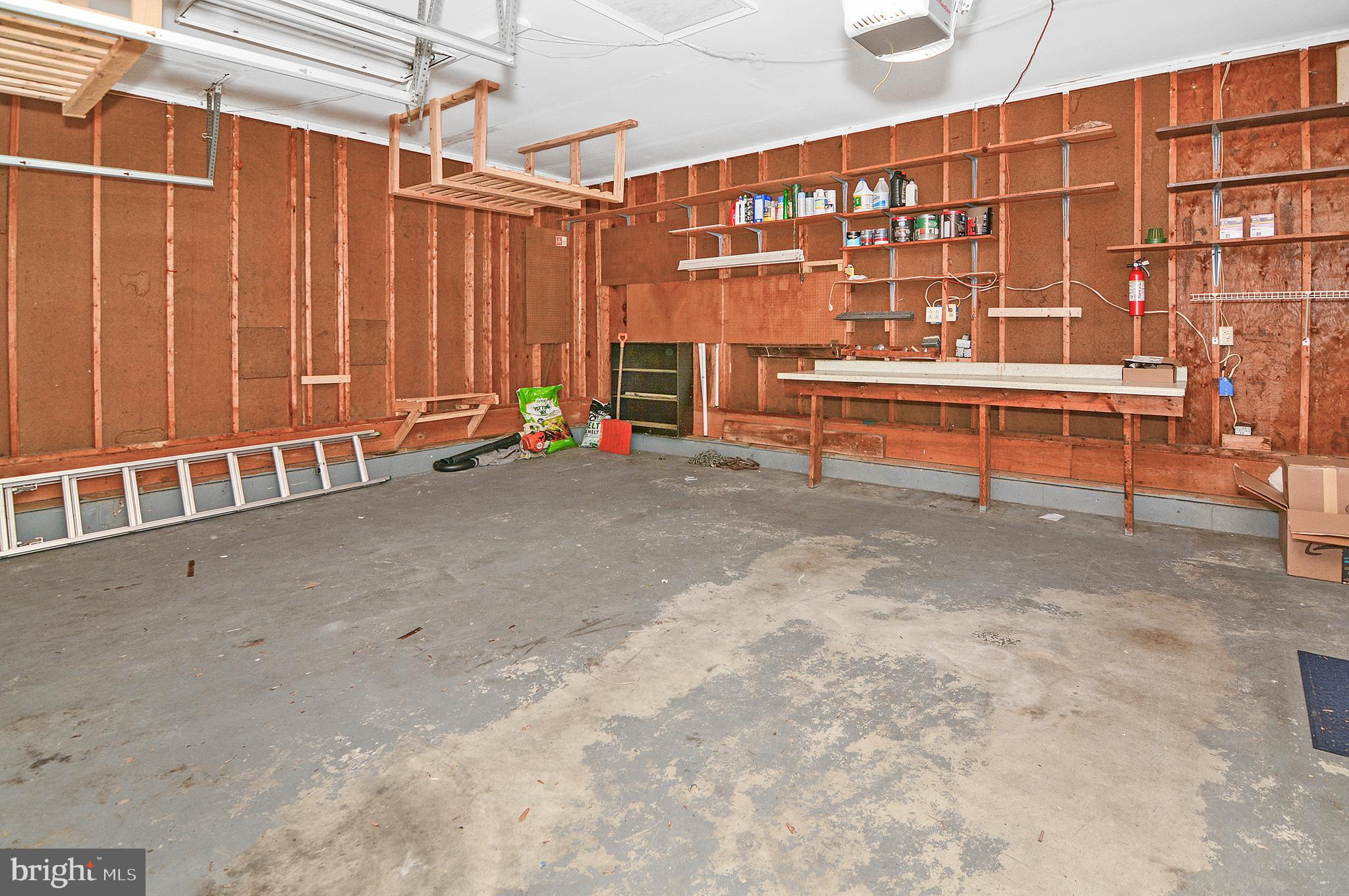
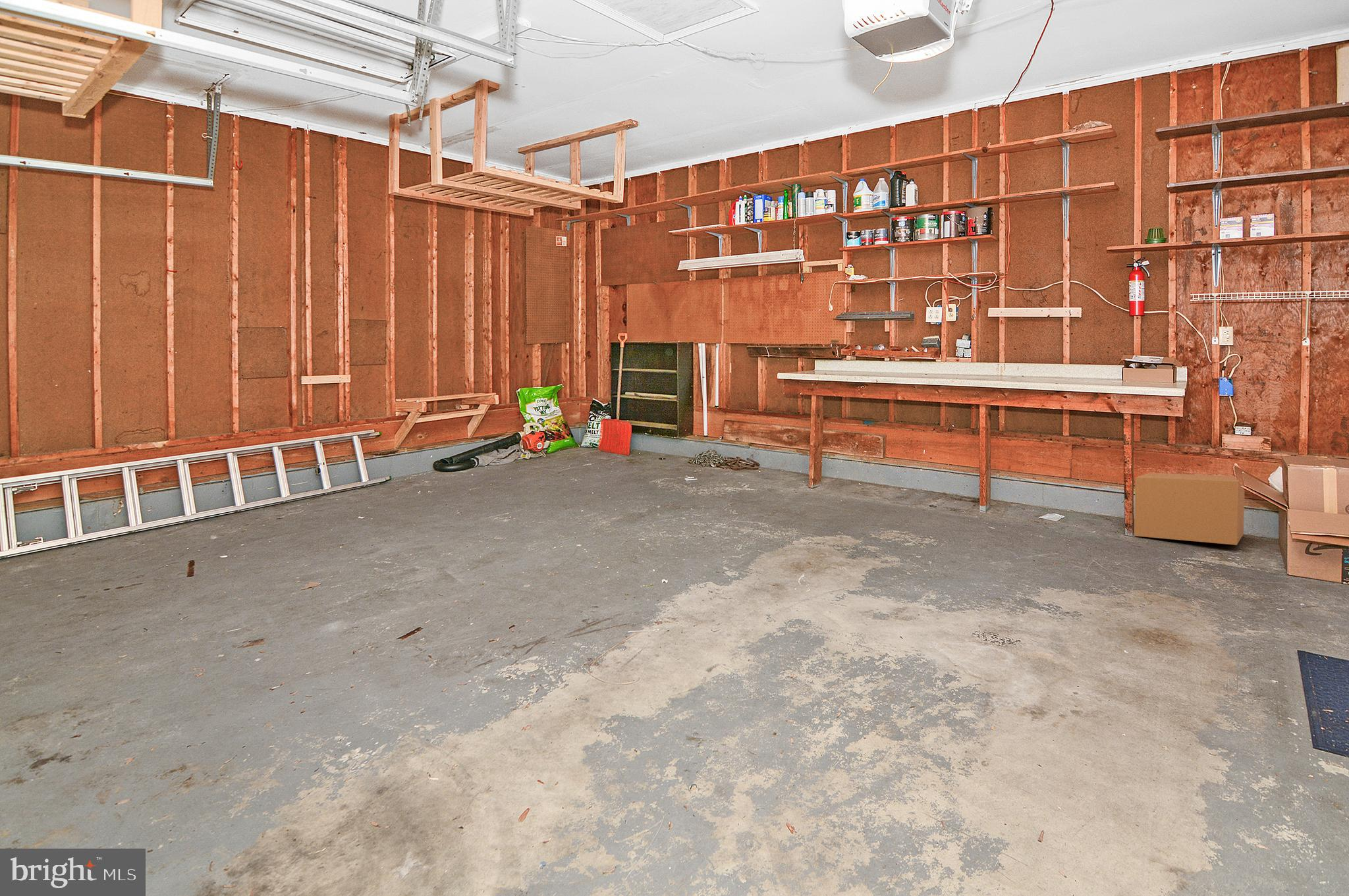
+ cardboard box (1190, 506)
